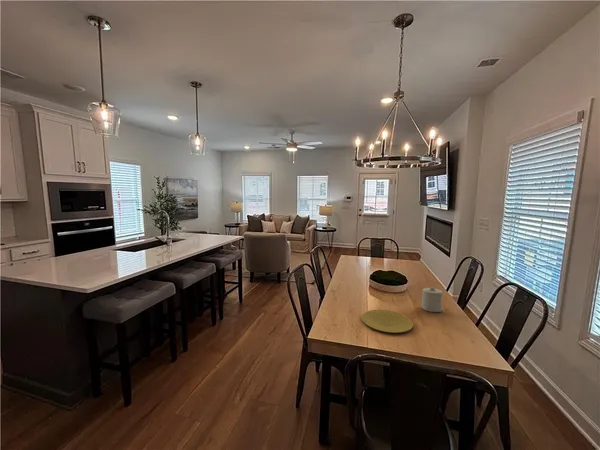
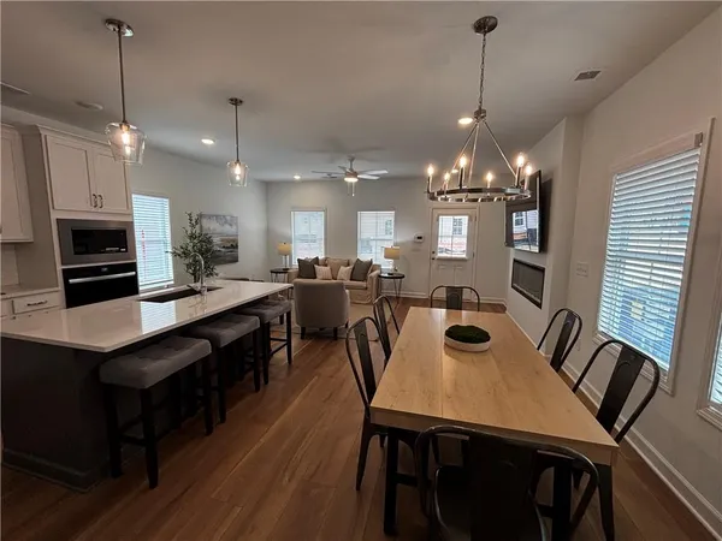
- candle (432, 297)
- plate (386, 320)
